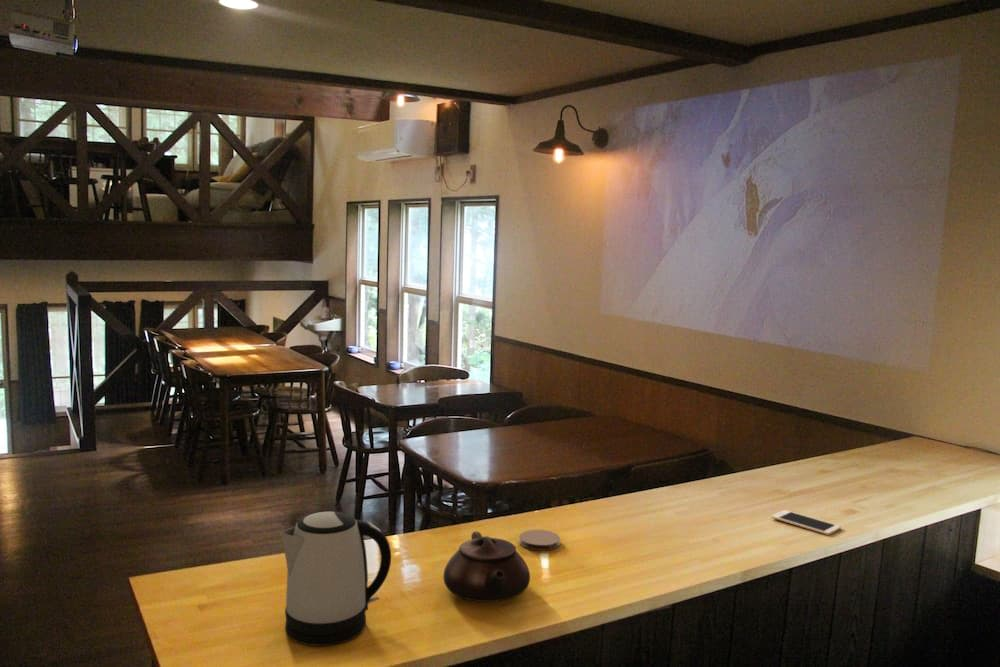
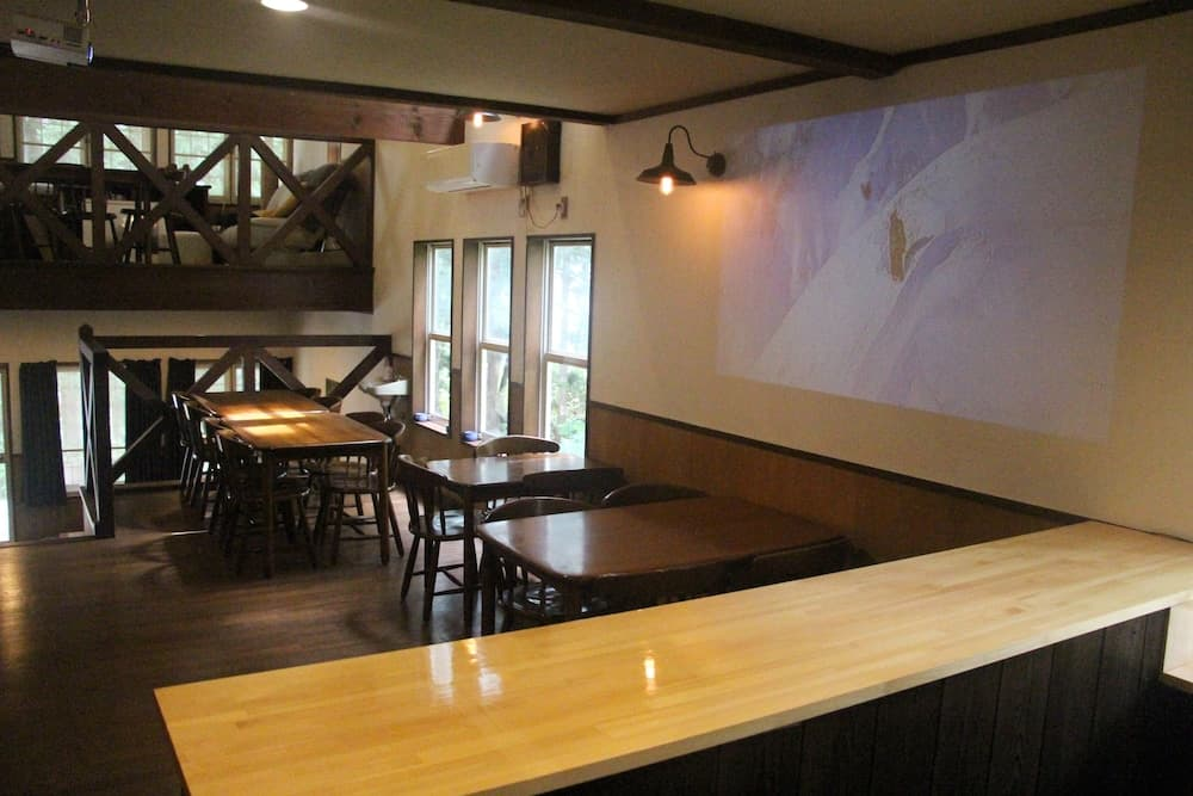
- cell phone (805, 522)
- kettle (337, 570)
- teapot (488, 562)
- coaster (539, 539)
